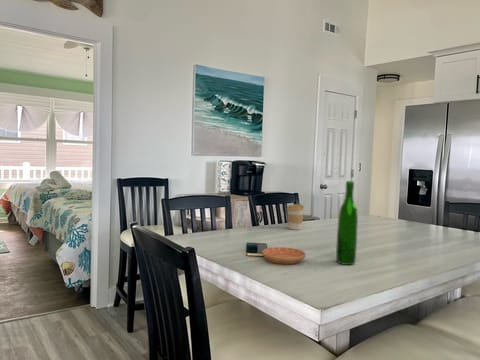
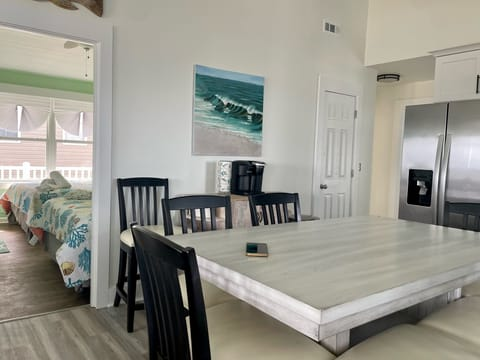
- saucer (283, 255)
- wine bottle (347, 222)
- coffee cup (295, 216)
